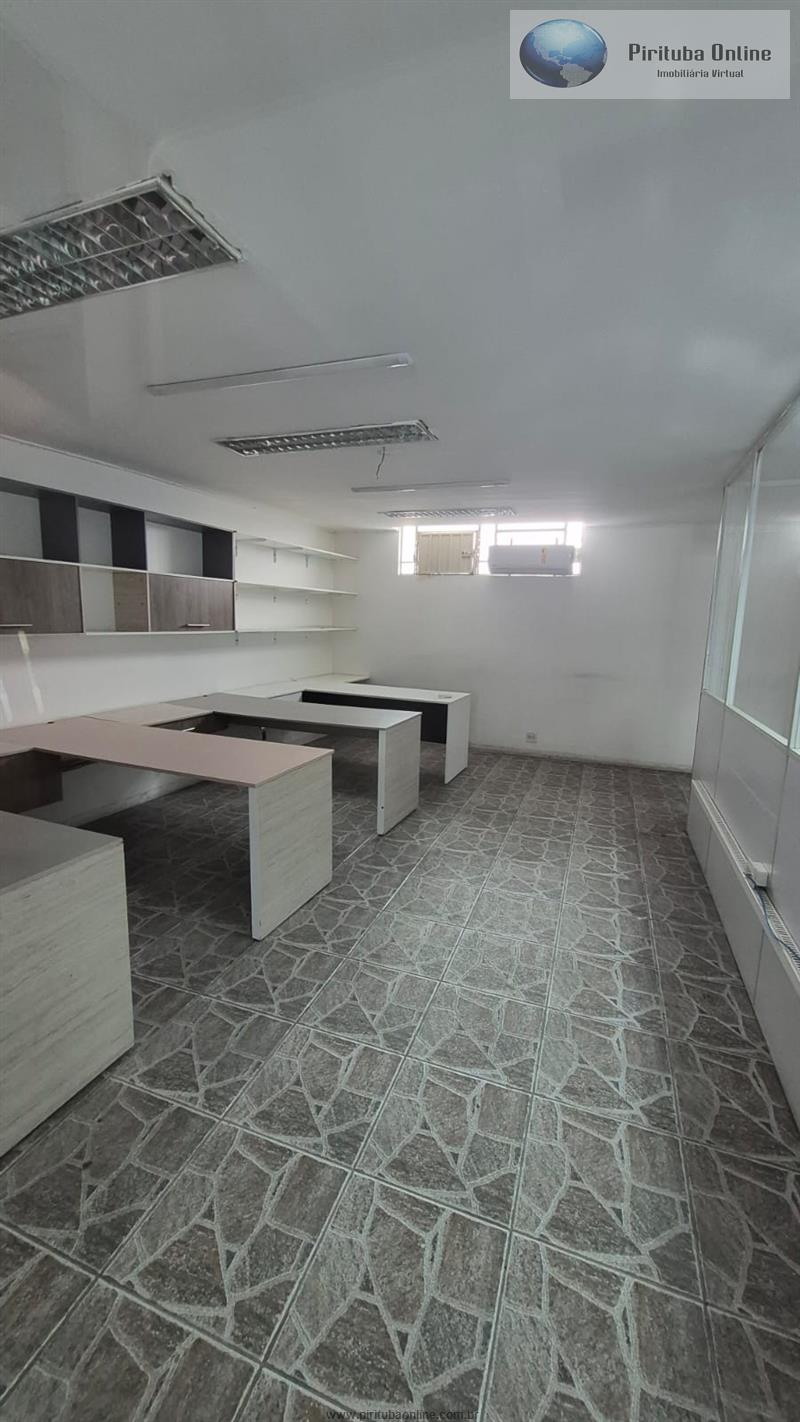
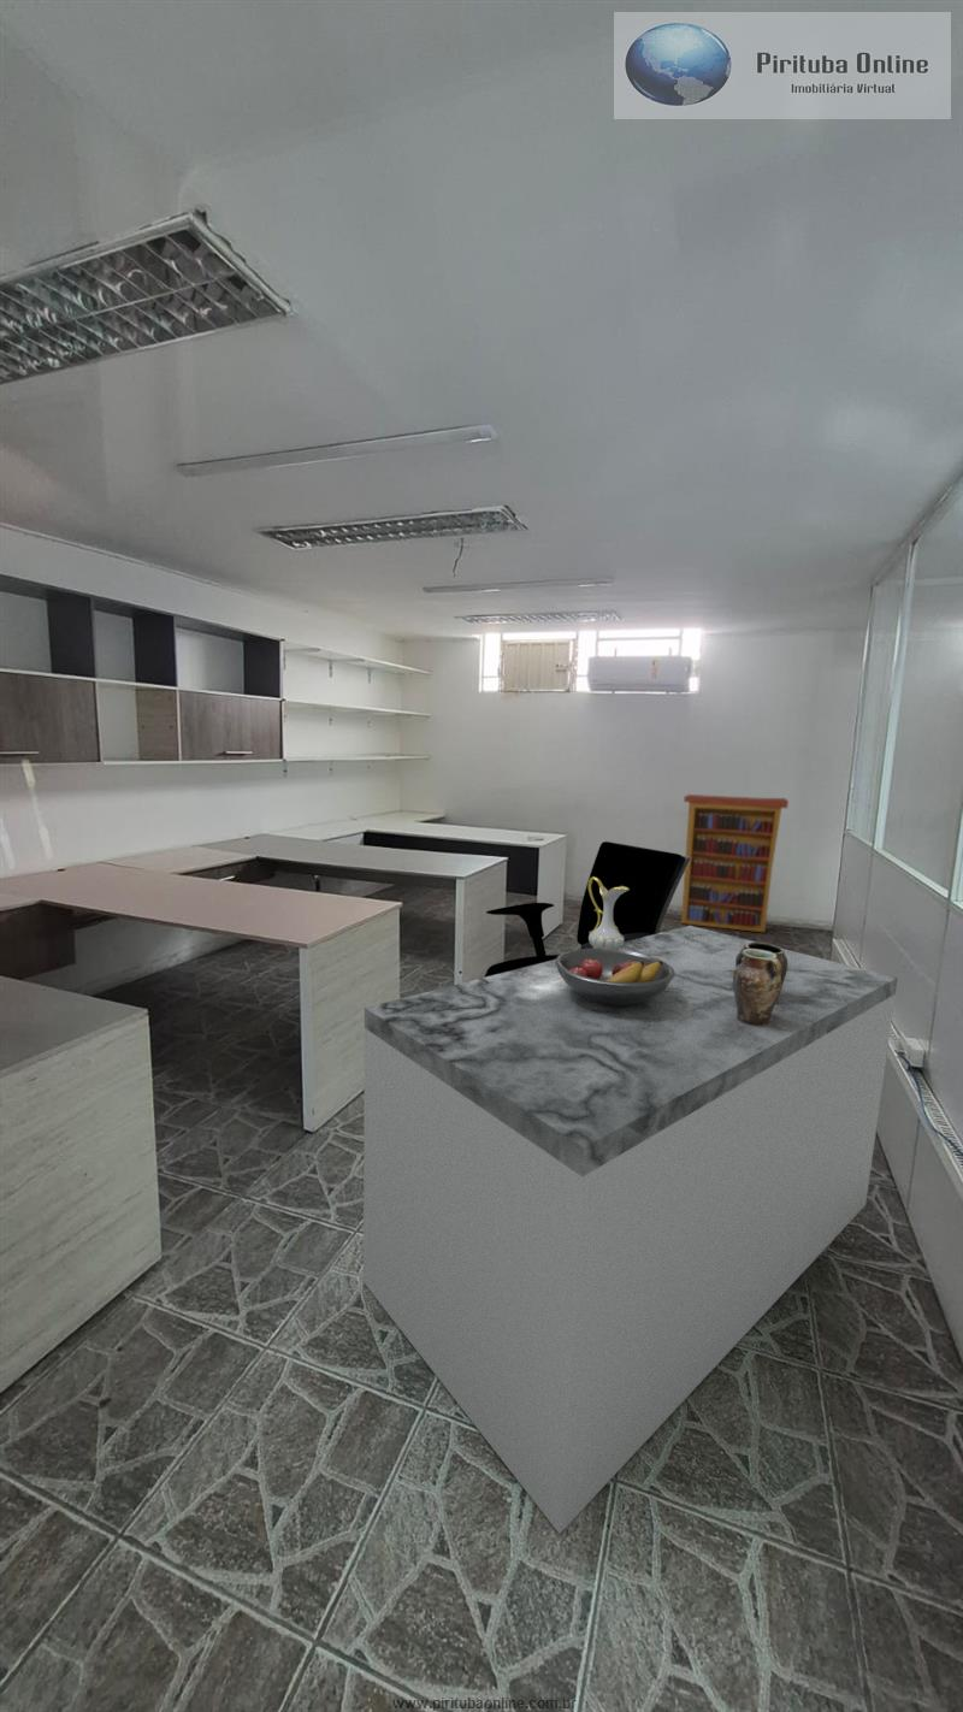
+ bookcase (728, 861)
+ office chair (584, 947)
+ jar set (760, 974)
+ fruit bowl (613, 975)
+ dining table (648, 1118)
+ pitcher (605, 917)
